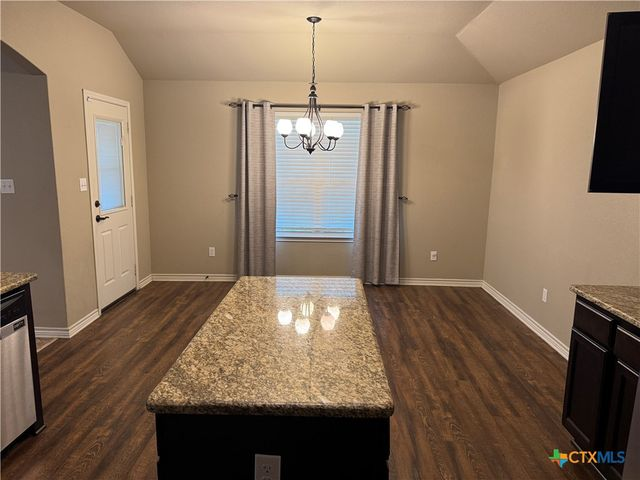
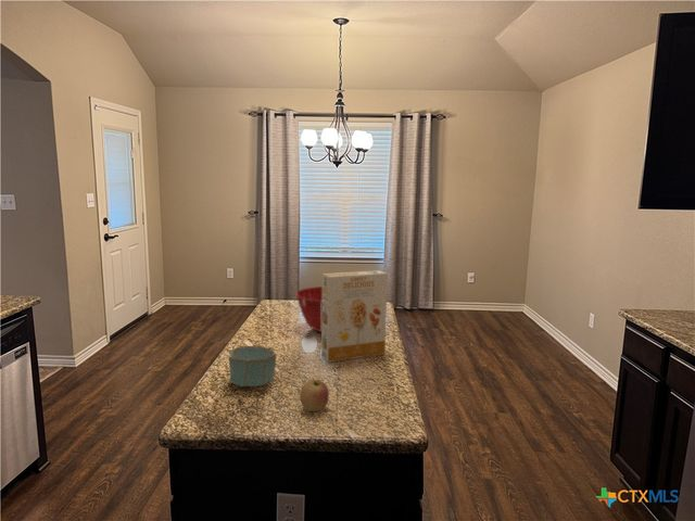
+ bowl (251, 366)
+ apple (314, 394)
+ mixing bowl (320, 310)
+ cereal box (354, 315)
